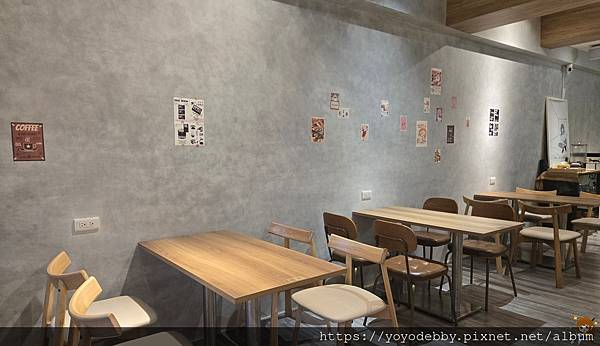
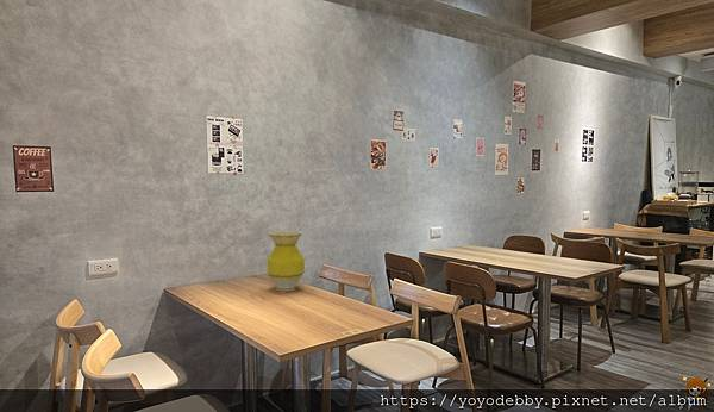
+ vase (286, 261)
